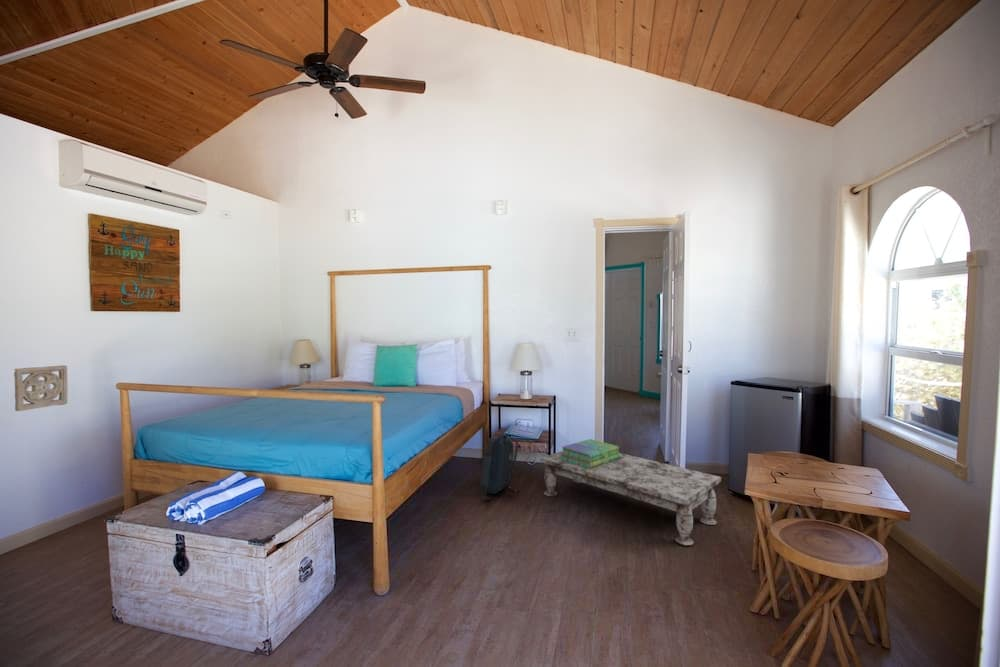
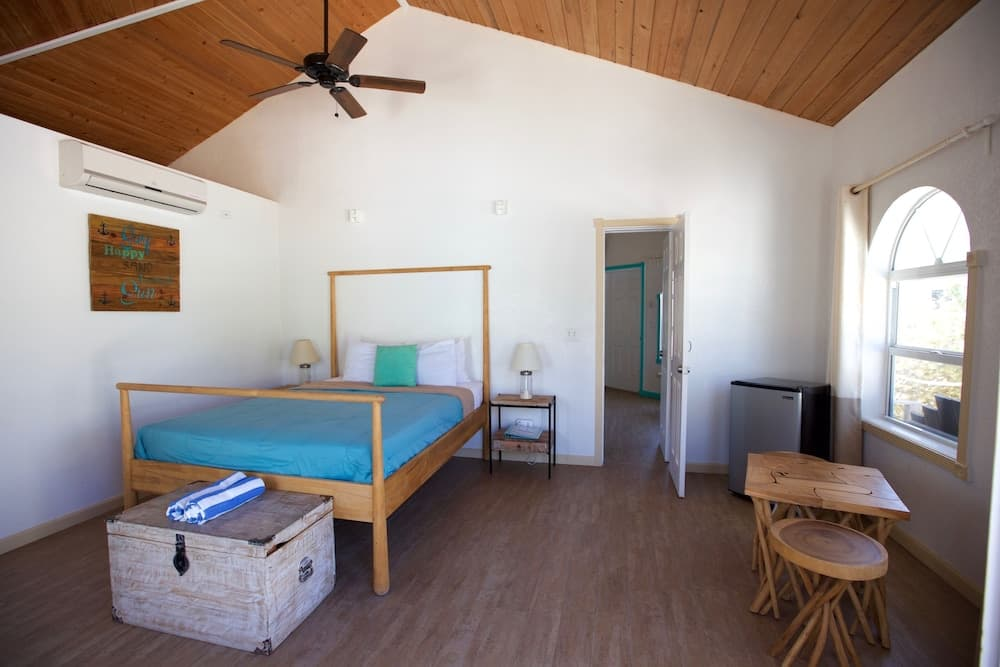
- coffee table (623, 486)
- backpack (499, 465)
- wall ornament (41, 387)
- stack of books (590, 452)
